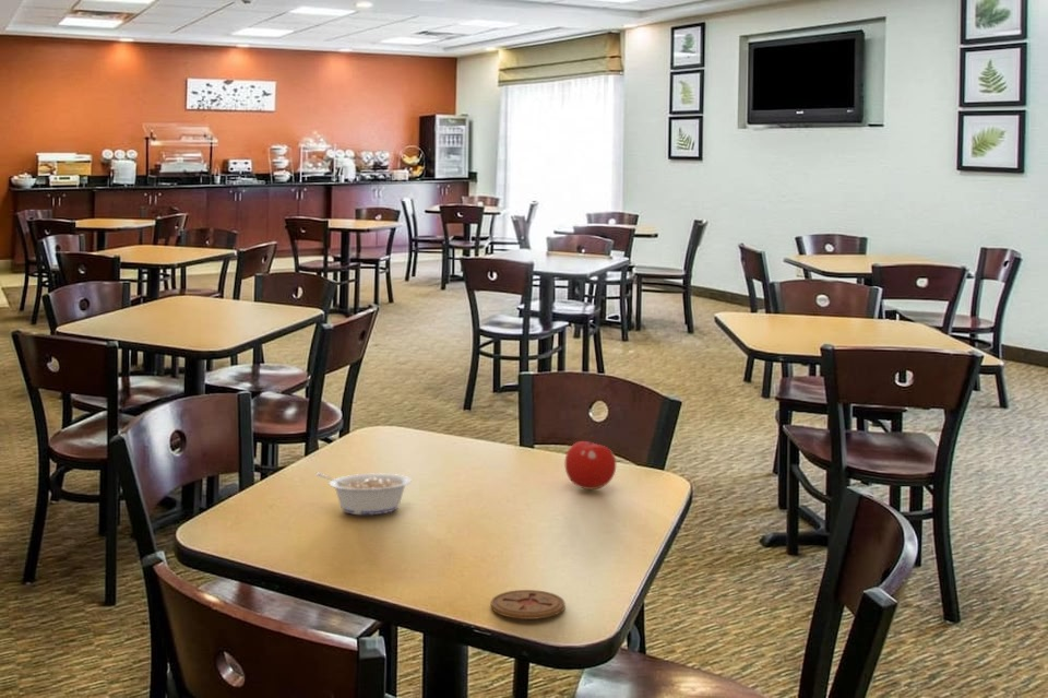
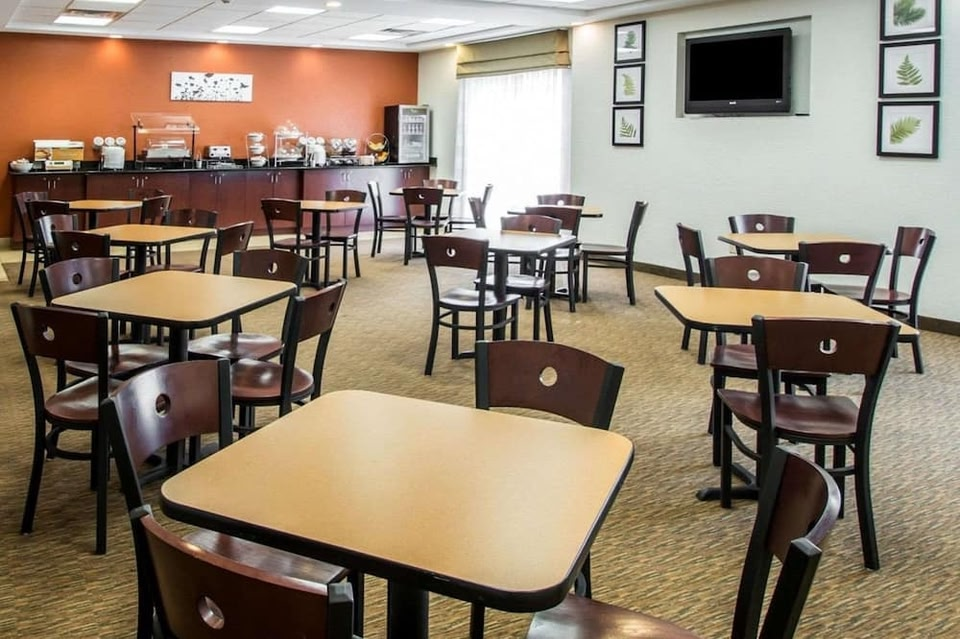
- coaster (527, 603)
- fruit (590, 461)
- legume (367, 492)
